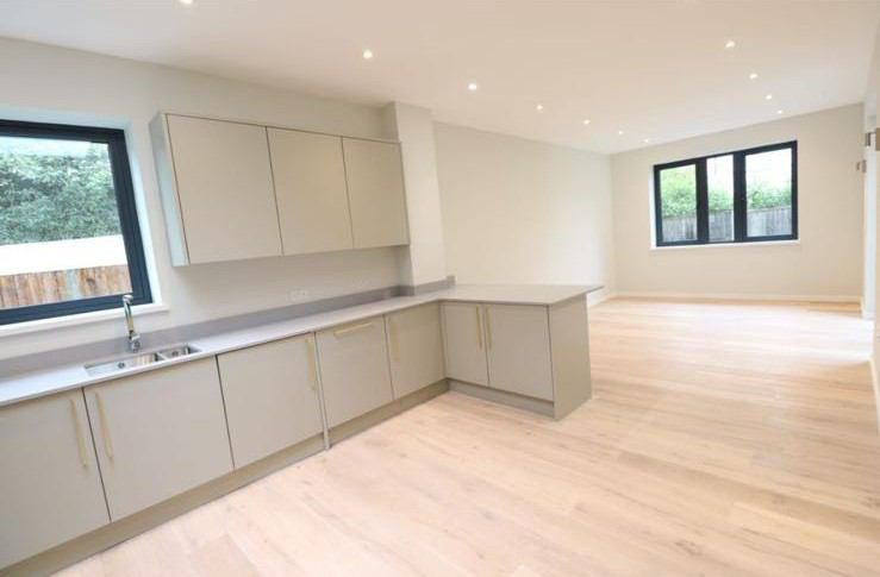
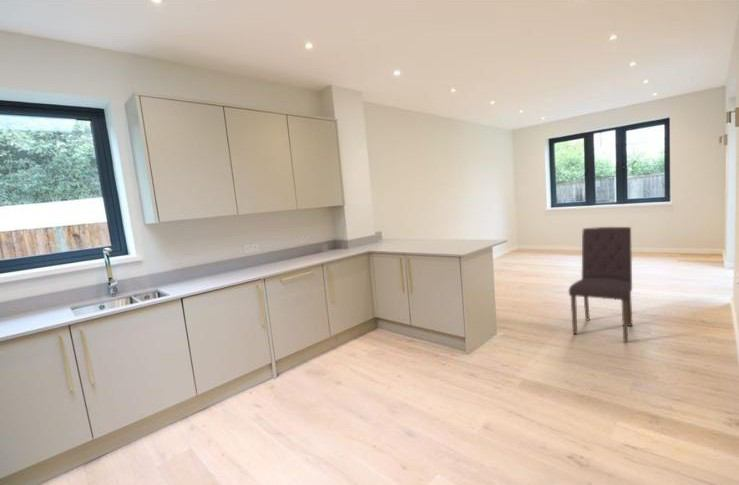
+ dining chair (602, 280)
